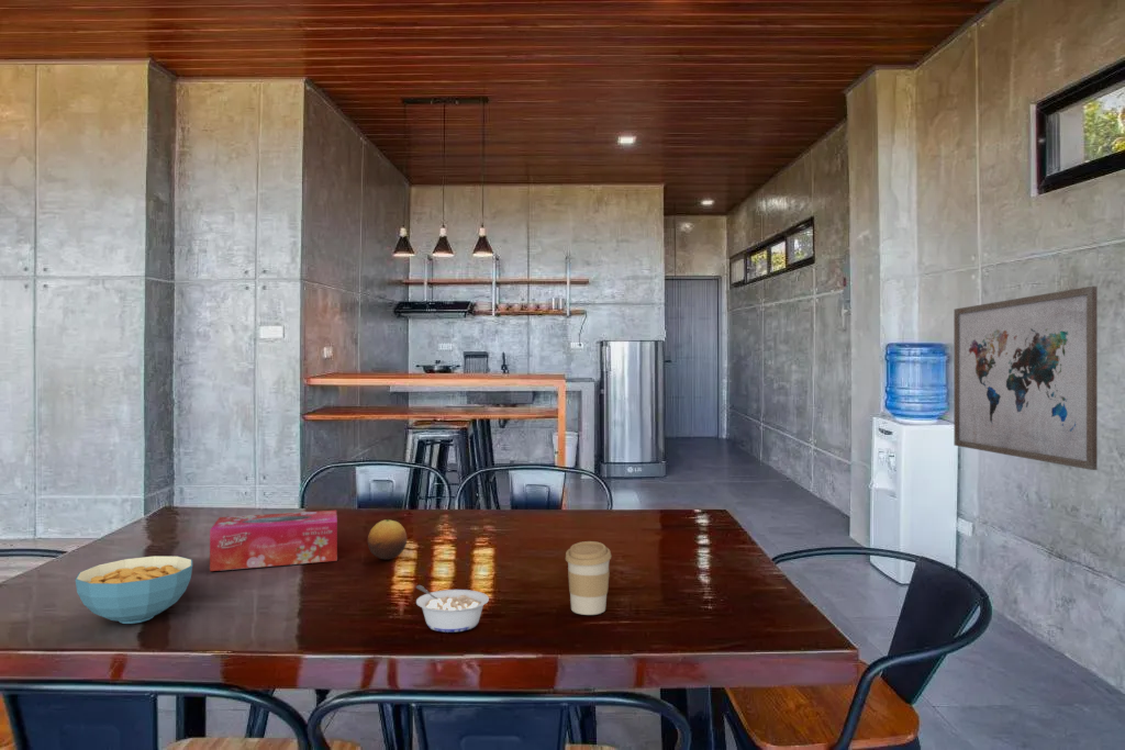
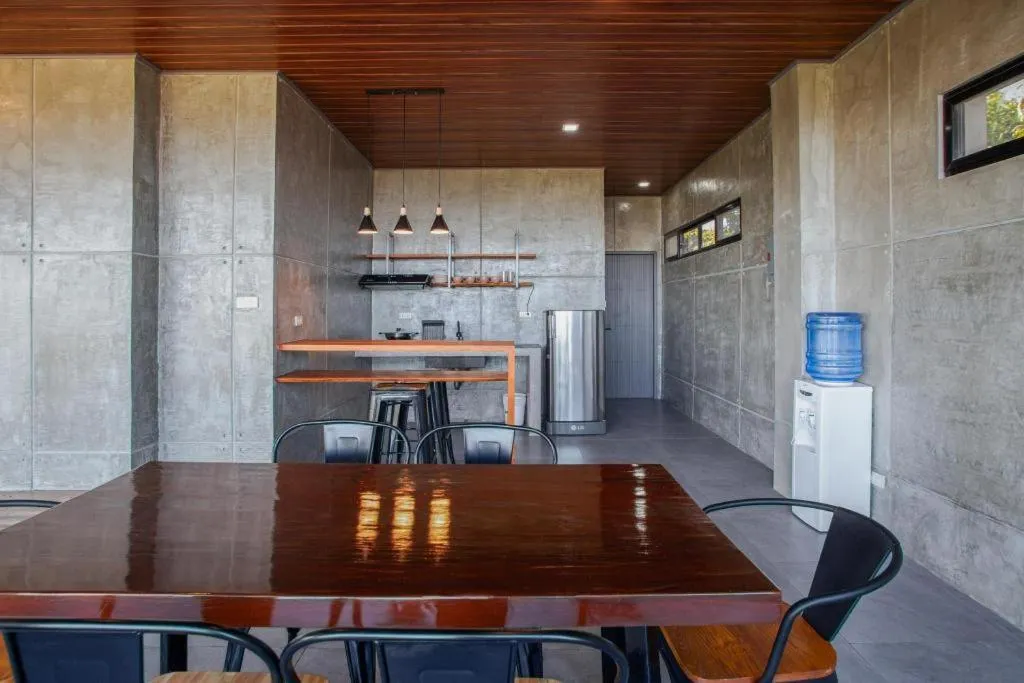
- coffee cup (588, 577)
- tissue box (277, 538)
- cereal bowl (136, 593)
- fruit (387, 539)
- legume (449, 608)
- wall art (1014, 377)
